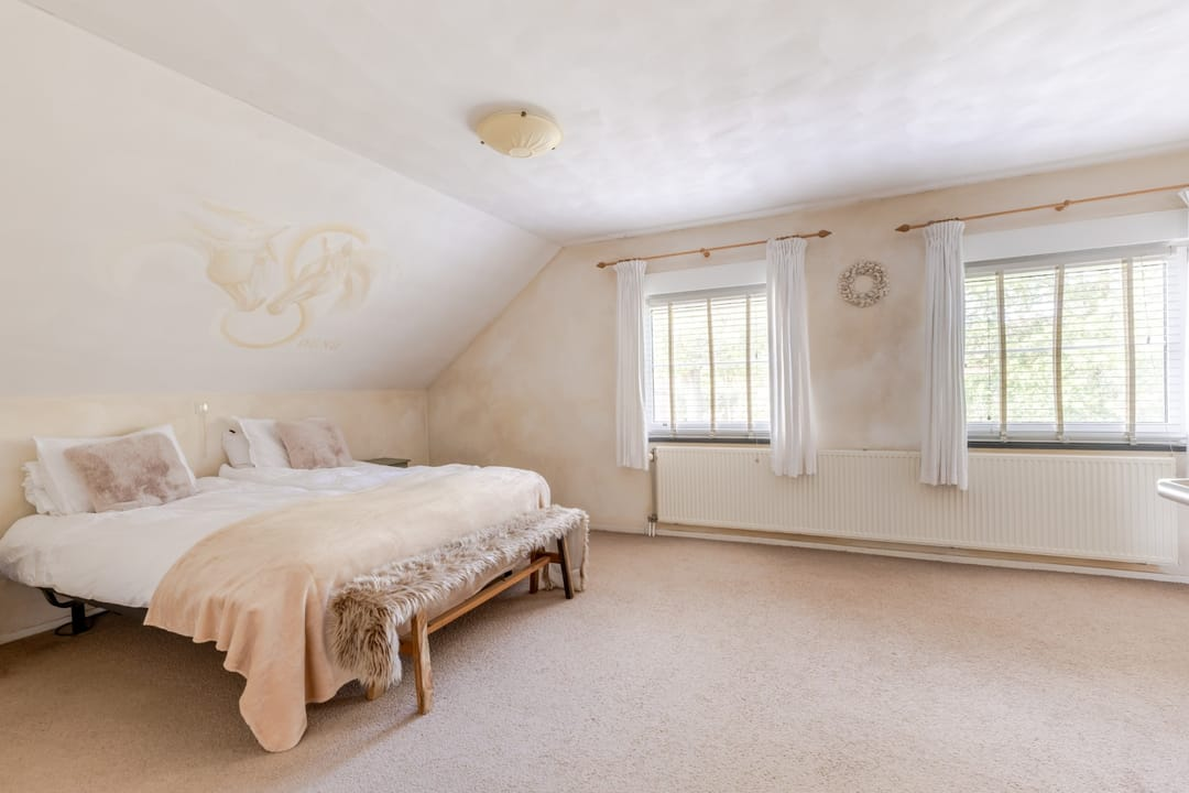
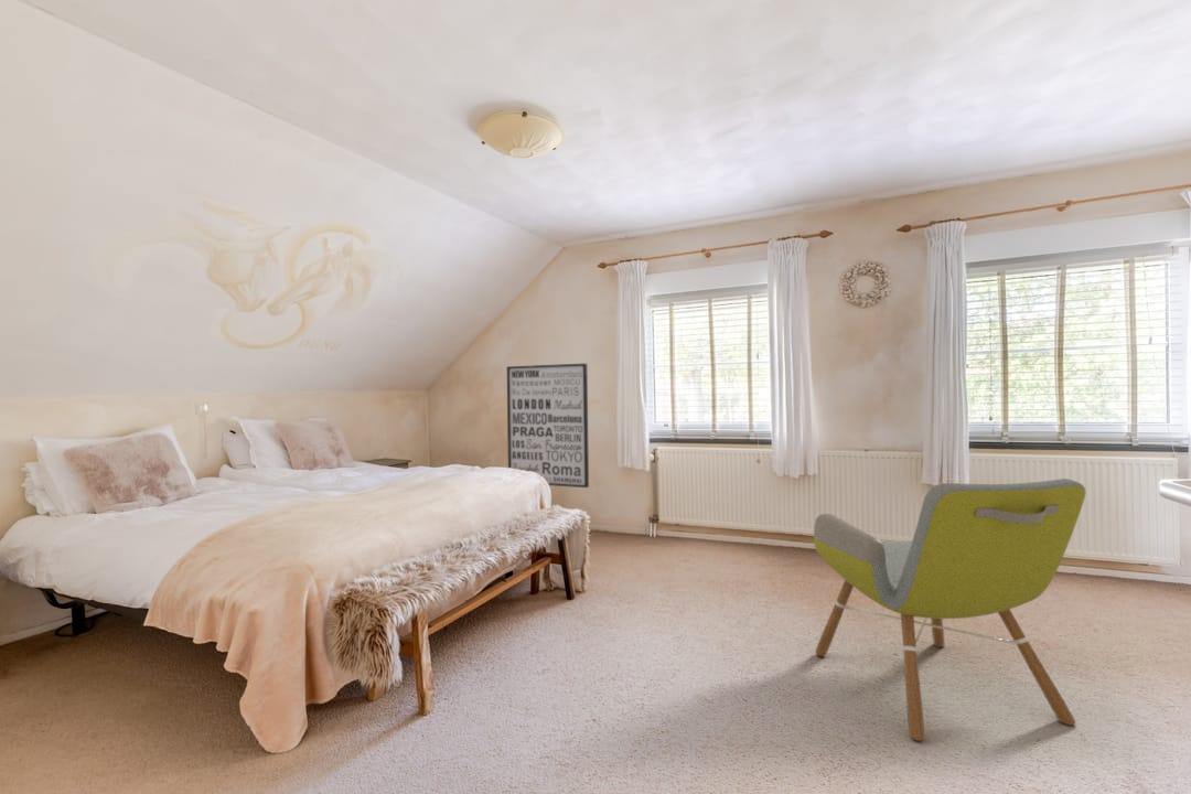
+ wall art (546, 425)
+ armchair (936, 579)
